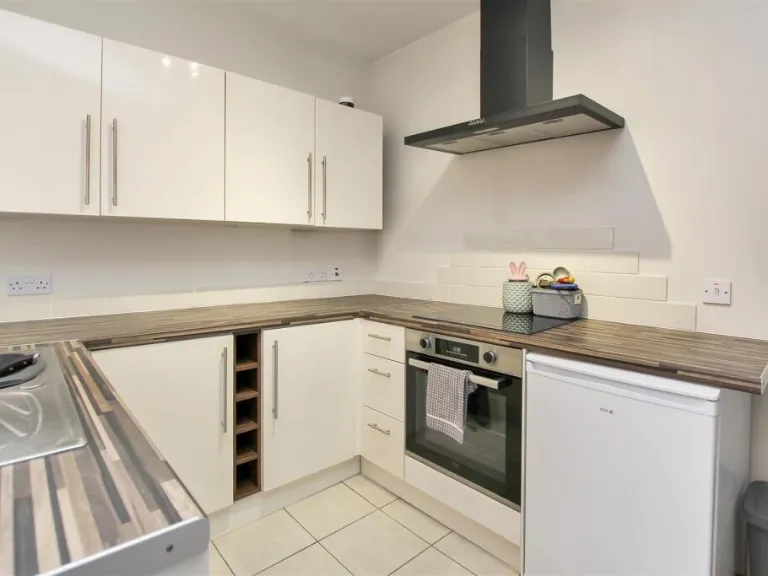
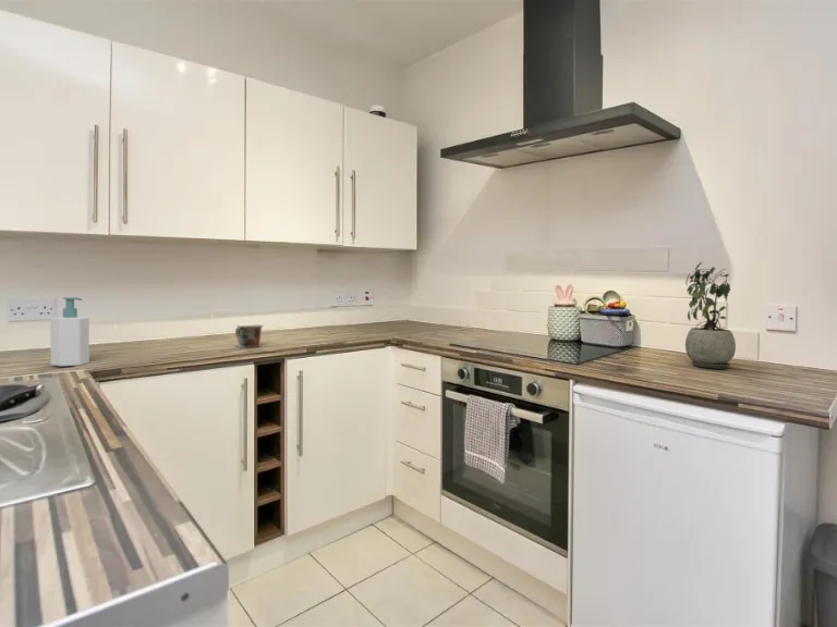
+ mug (247, 335)
+ potted plant (707, 315)
+ soap bottle (70, 330)
